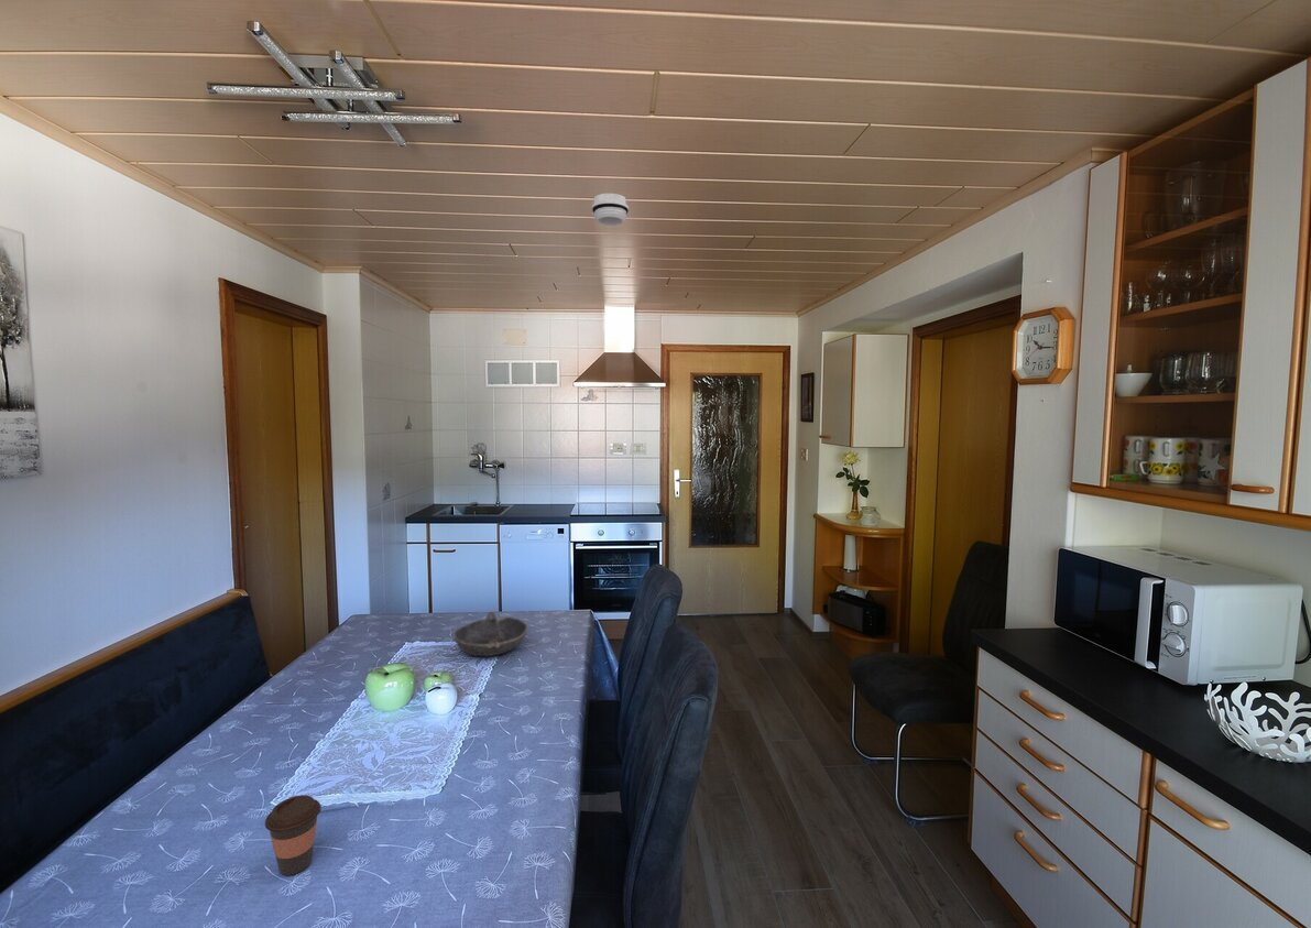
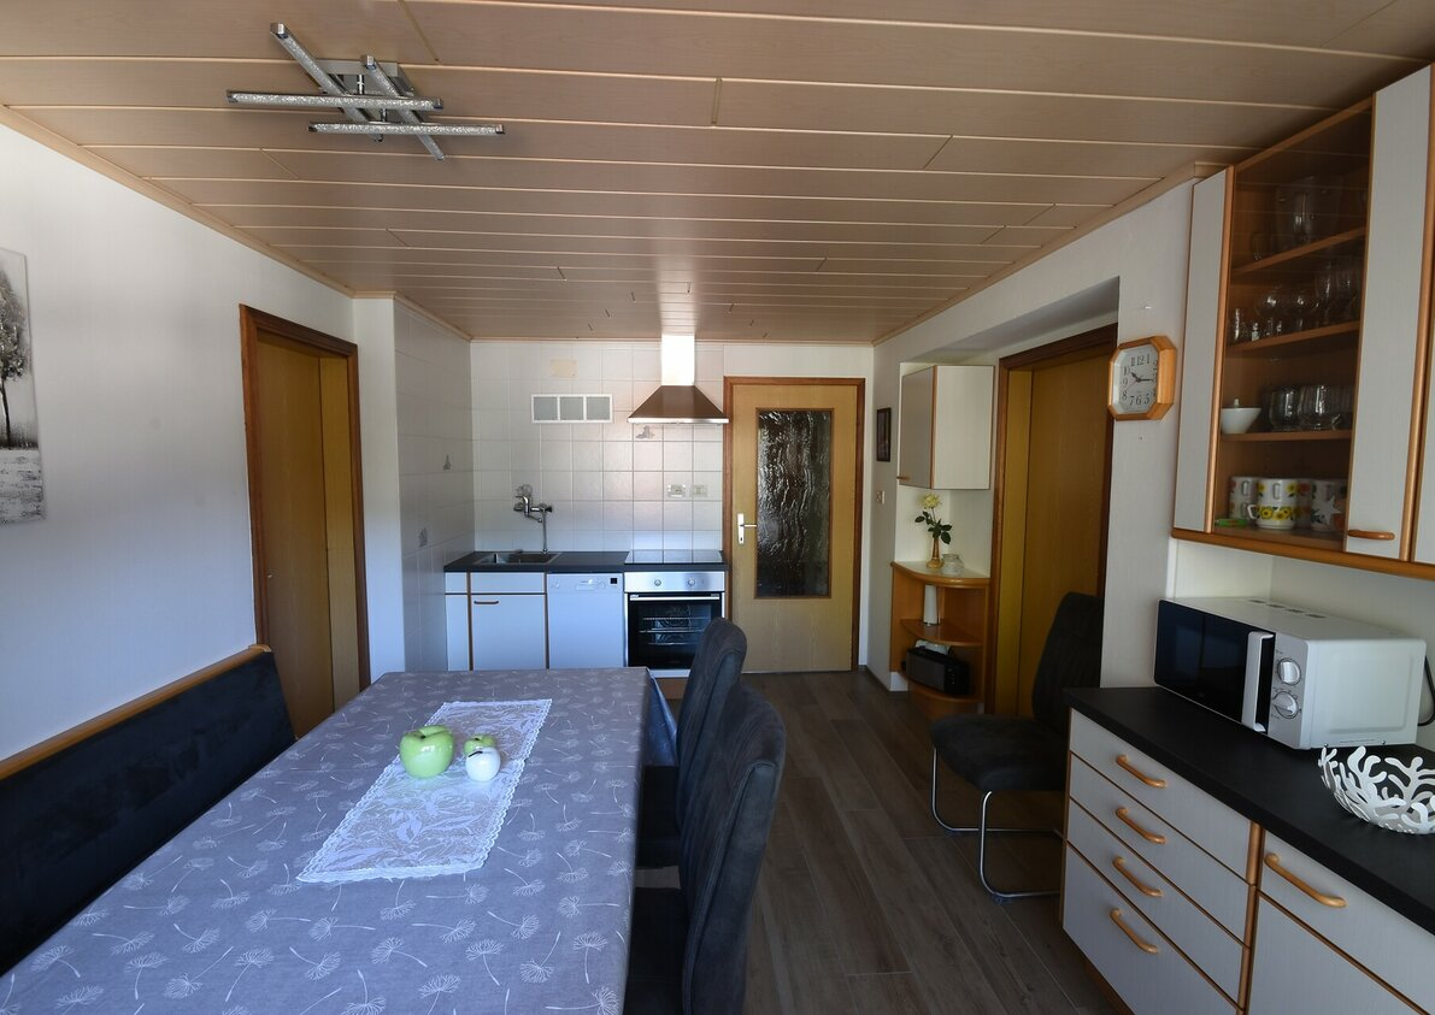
- bowl (491, 635)
- coffee cup (294, 836)
- smoke detector (610, 209)
